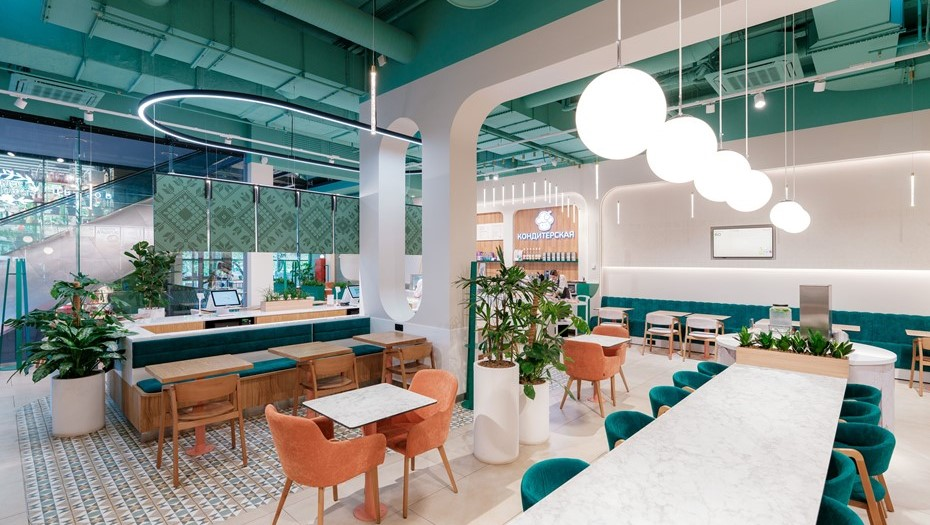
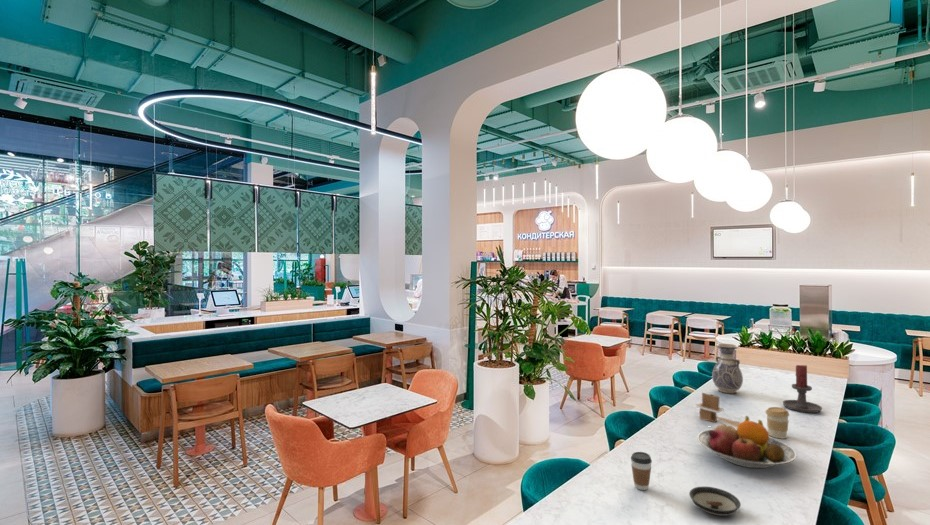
+ candle holder (802, 385)
+ coffee cup (641, 471)
+ fruit bowl (744, 441)
+ vase (727, 368)
+ saucer (714, 503)
+ napkin holder (709, 407)
+ coffee cup (777, 422)
